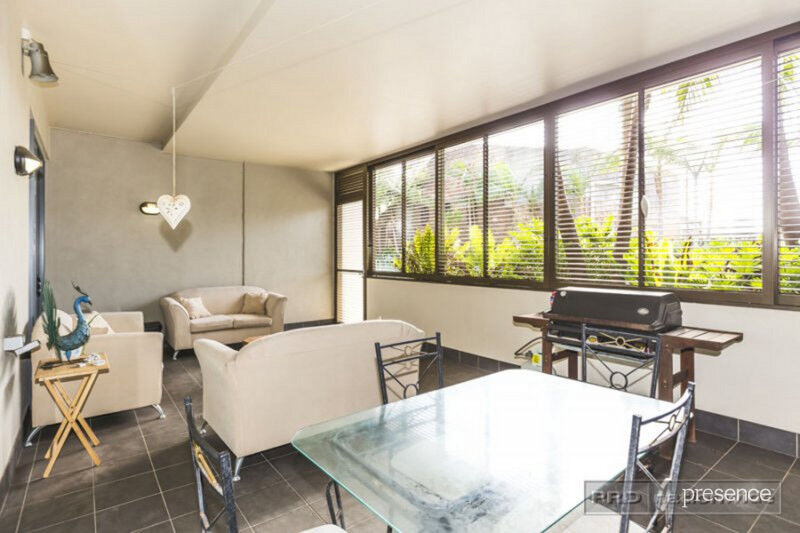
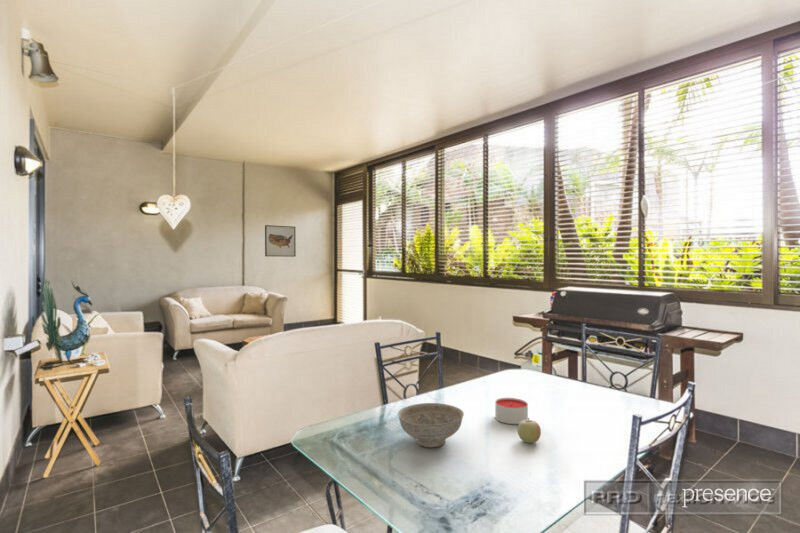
+ candle (511, 409)
+ fruit (529, 429)
+ decorative bowl (430, 426)
+ wall art (280, 241)
